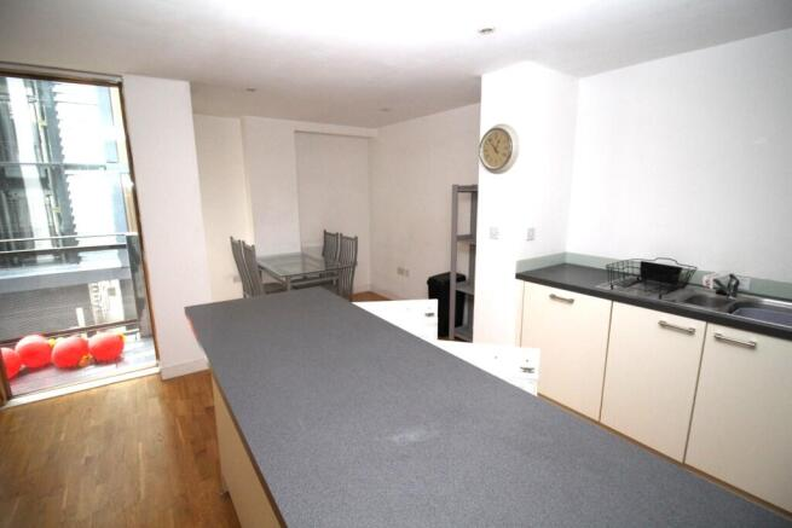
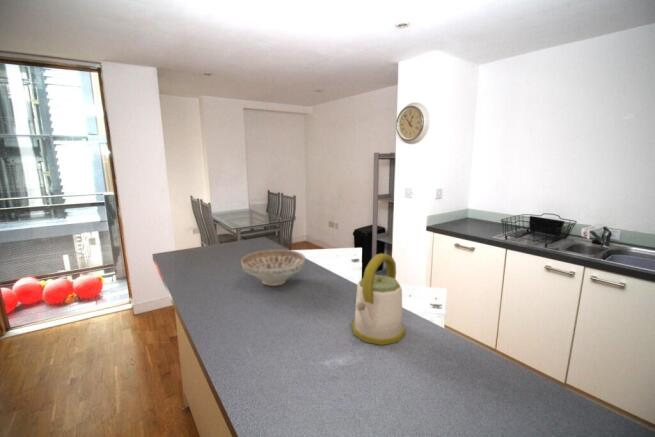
+ kettle (376, 294)
+ decorative bowl (274, 269)
